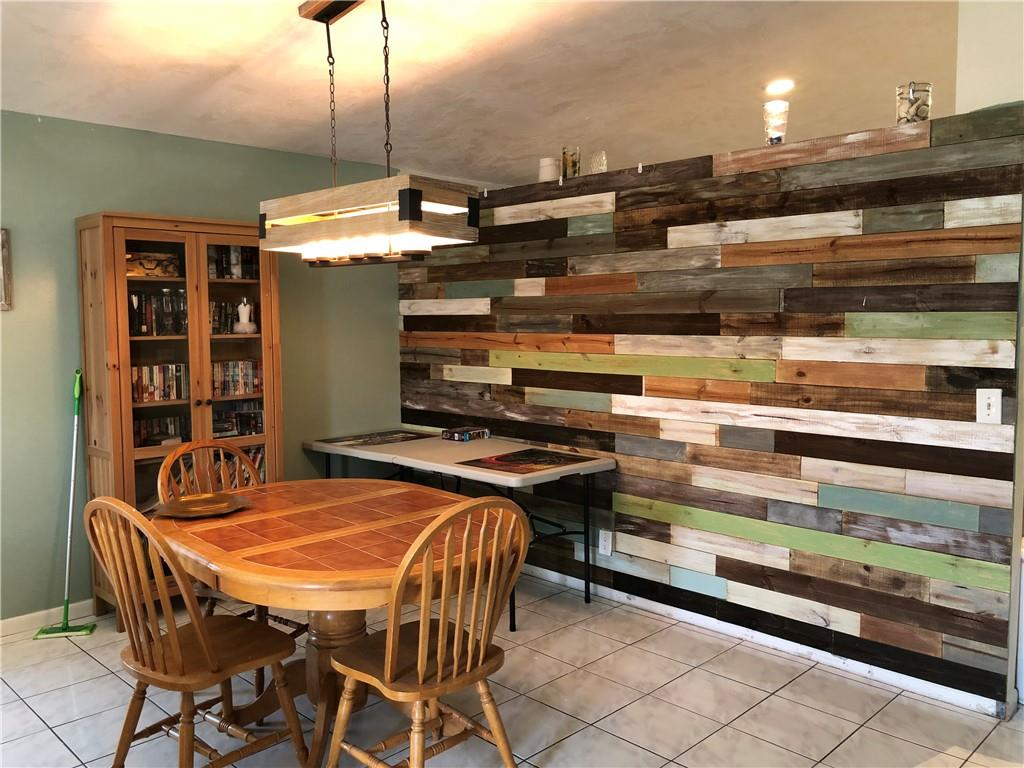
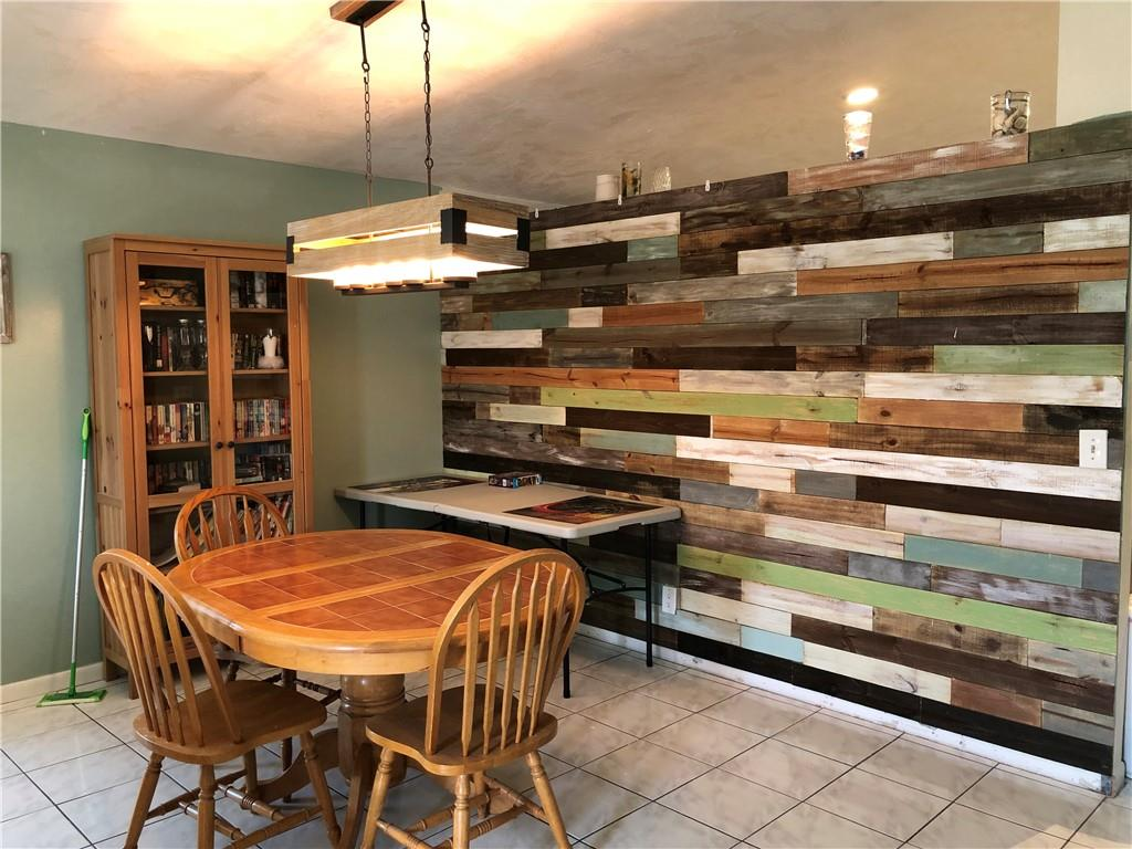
- decorative bowl (203, 504)
